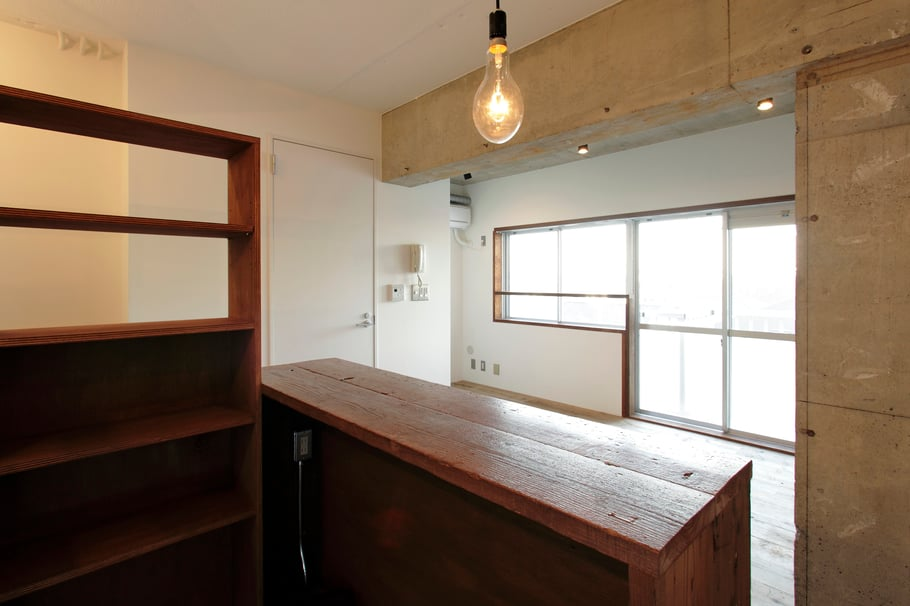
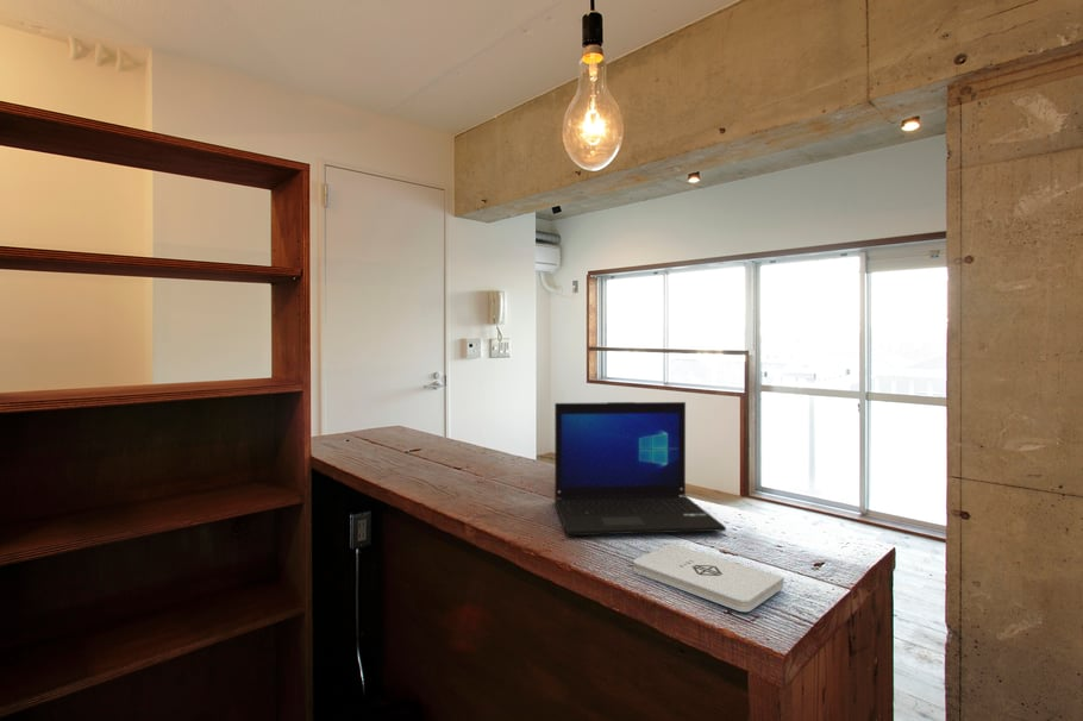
+ notepad (703, 573)
+ laptop (632, 462)
